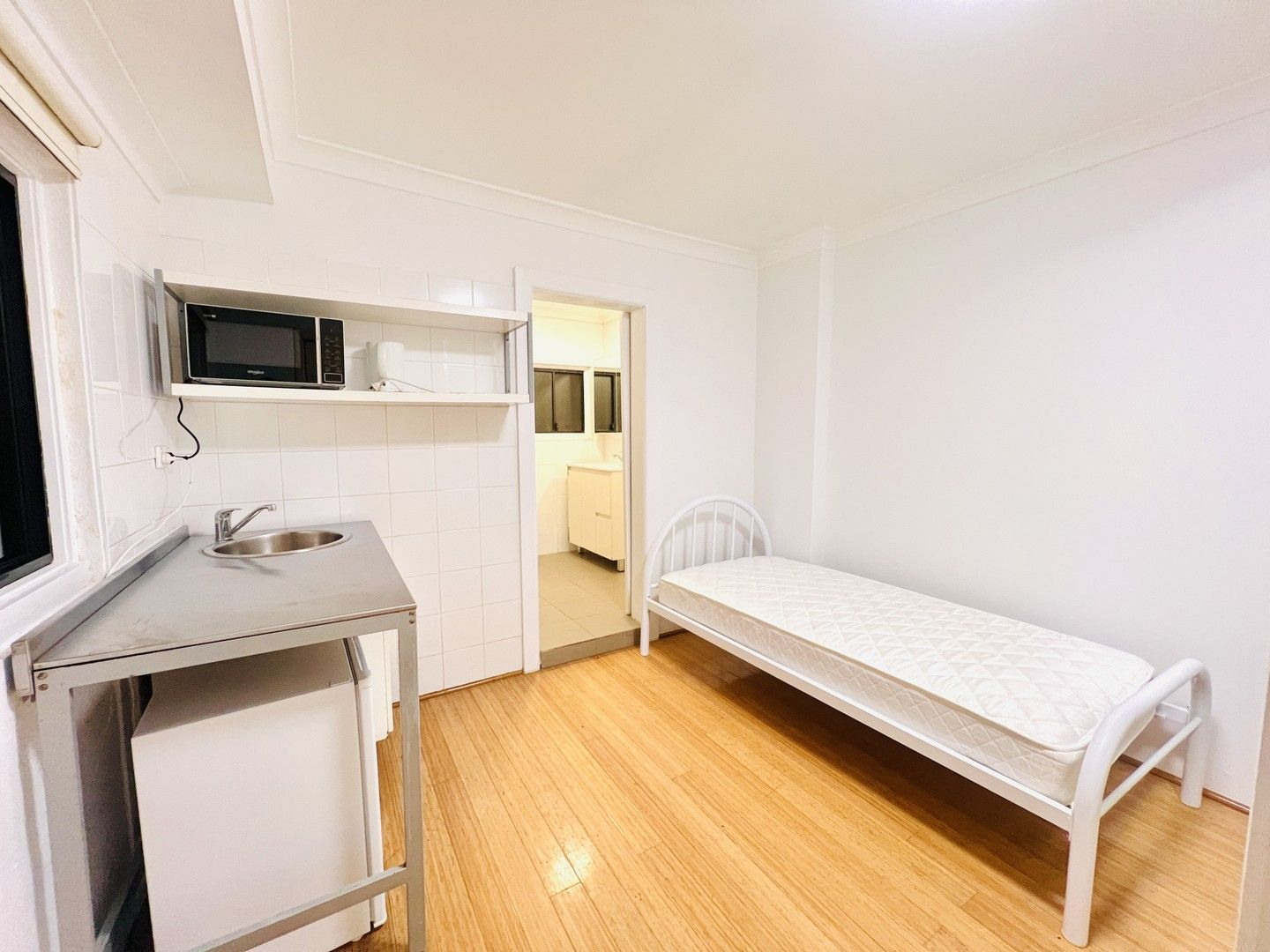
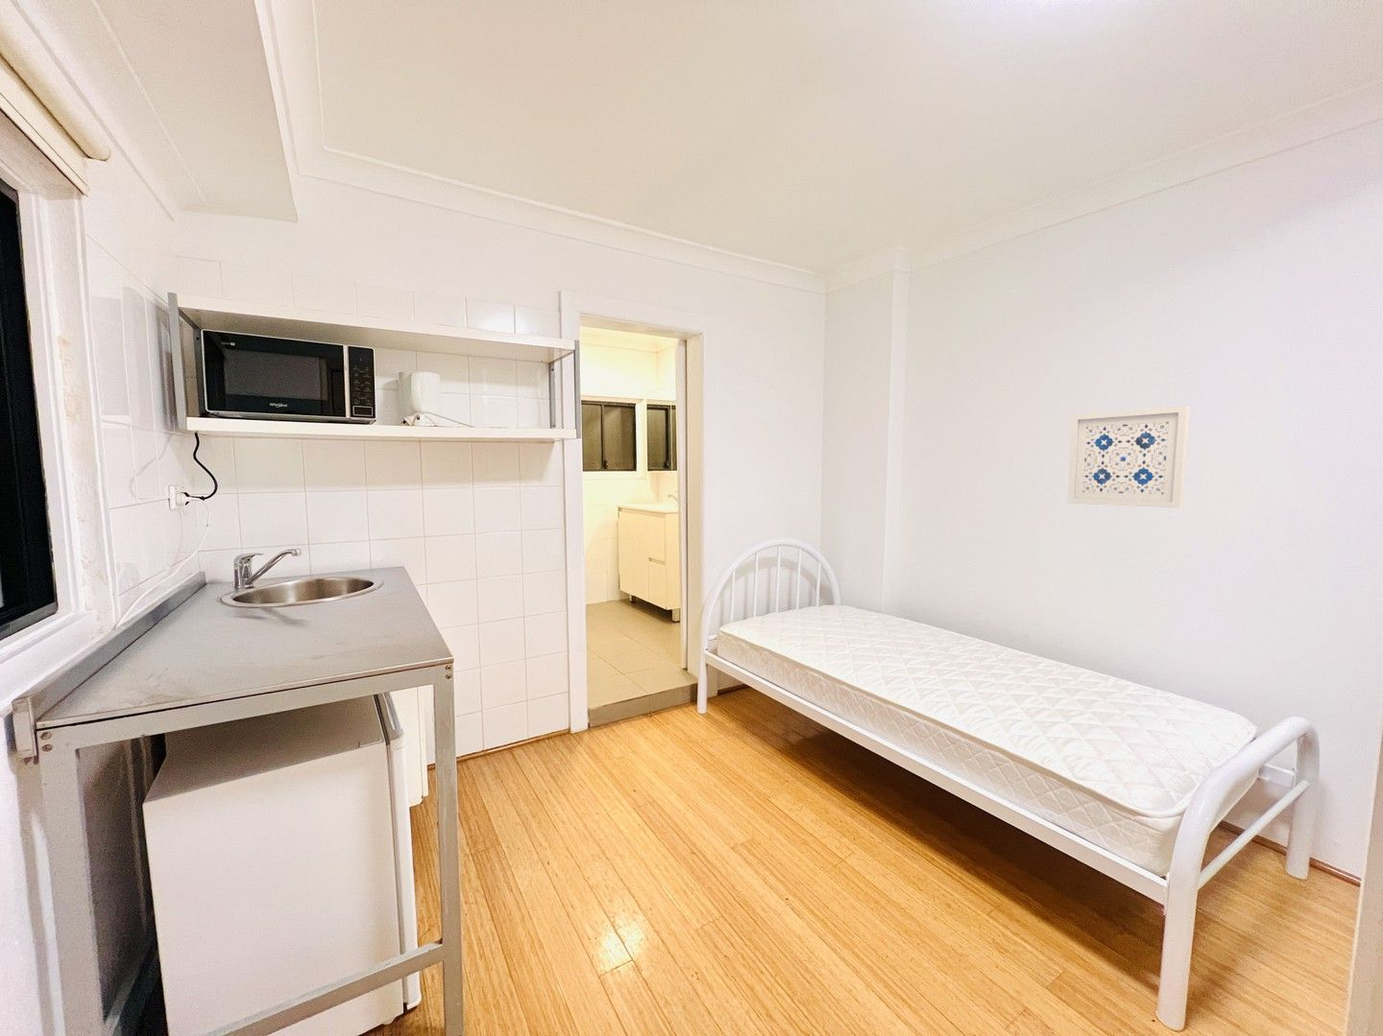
+ wall art (1124, 457)
